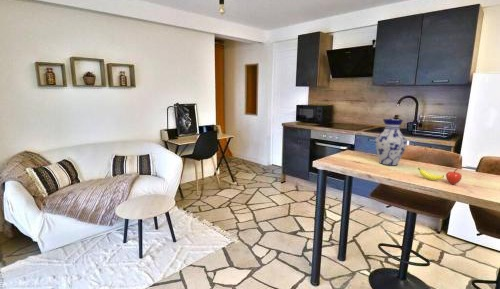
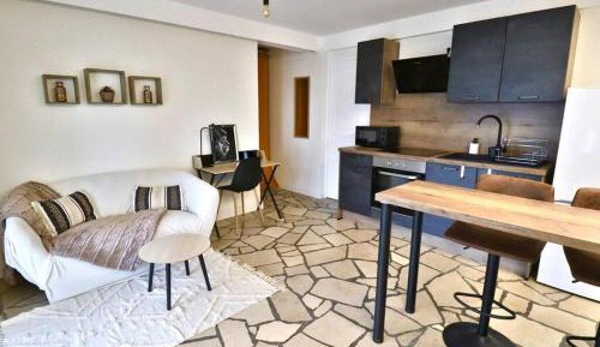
- vase (390, 142)
- fruit (438, 176)
